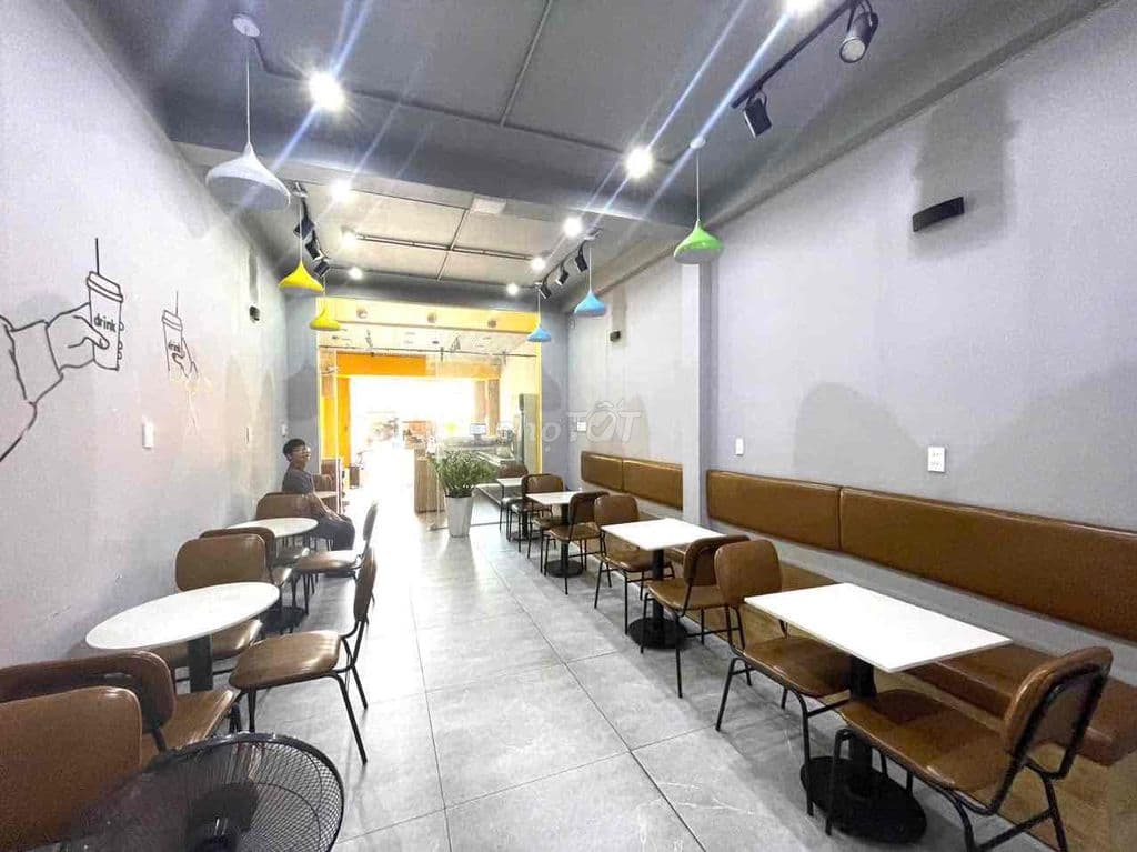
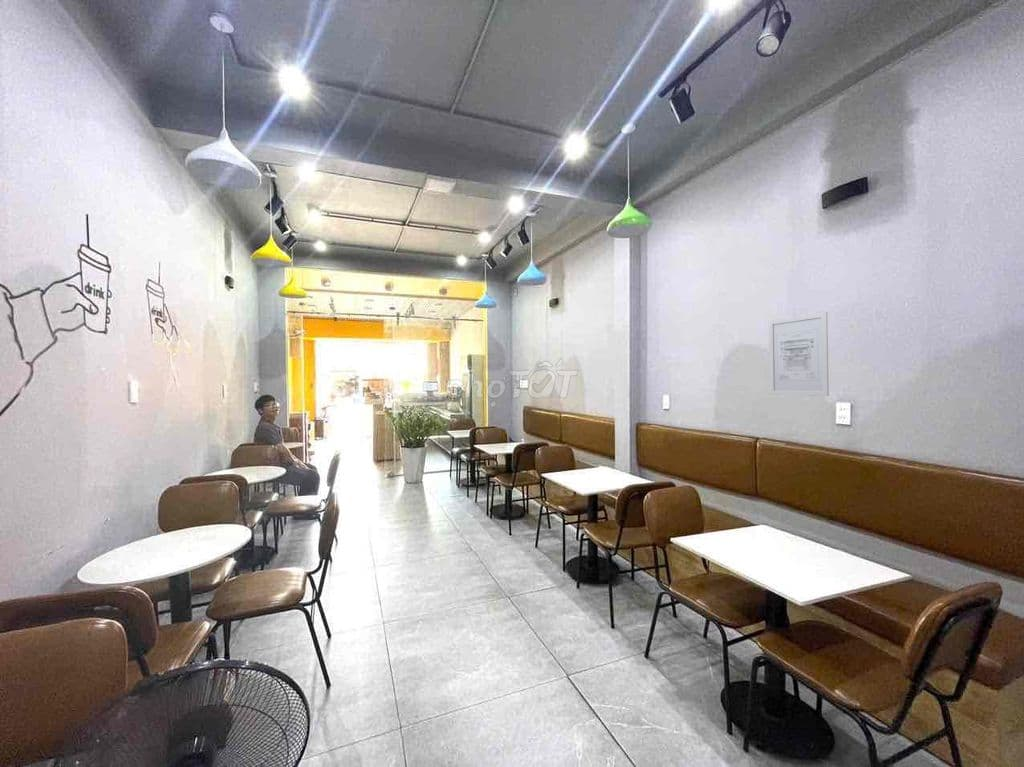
+ wall art (796, 356)
